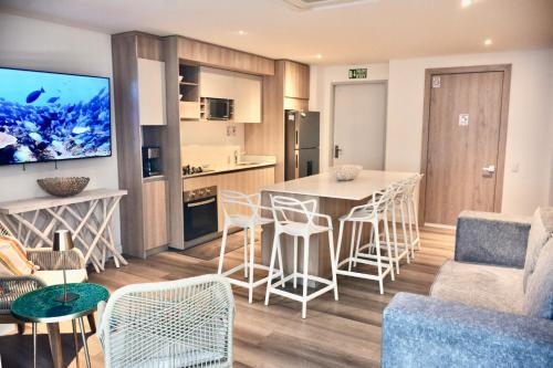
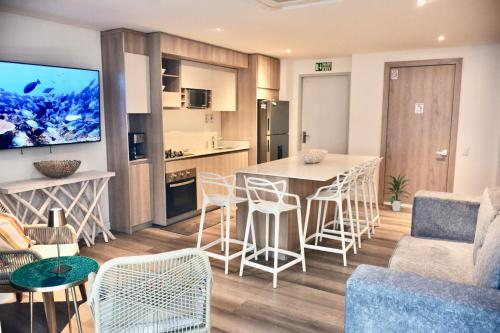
+ indoor plant (396, 191)
